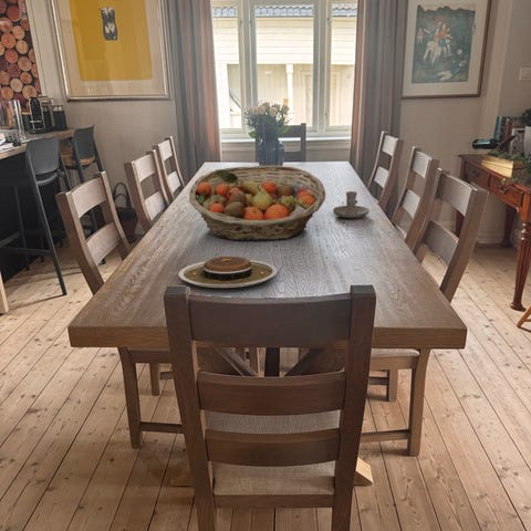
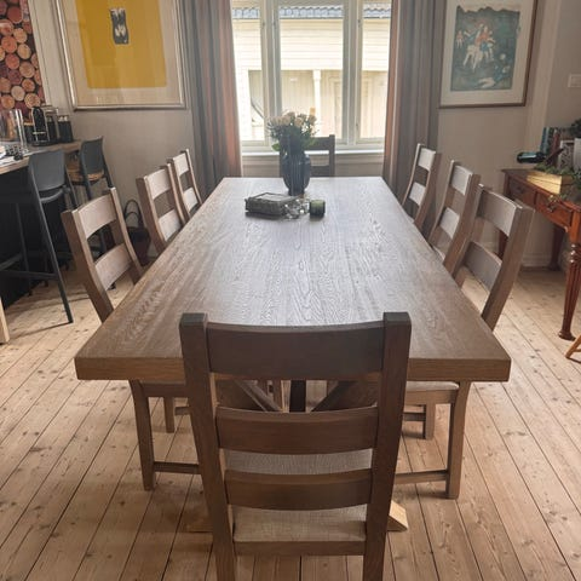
- candle holder (350, 202)
- plate (227, 269)
- fruit basket (257, 201)
